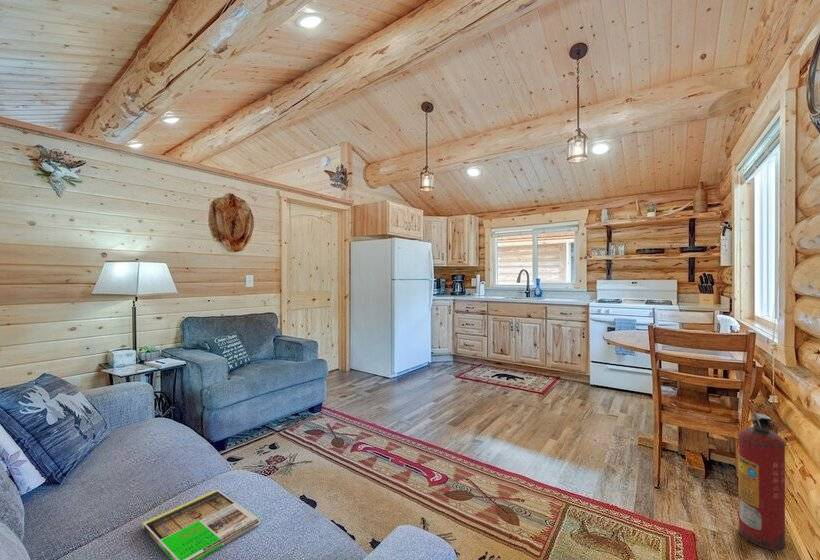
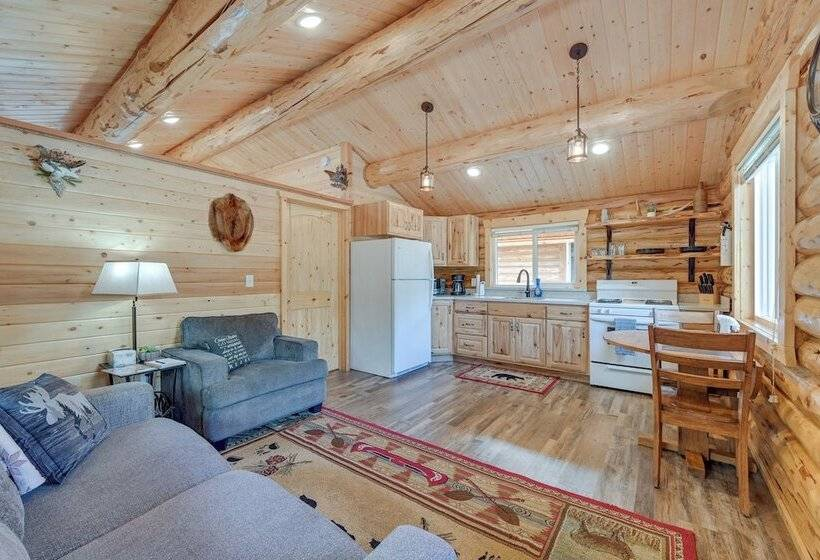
- fire extinguisher (760, 474)
- magazine (201, 523)
